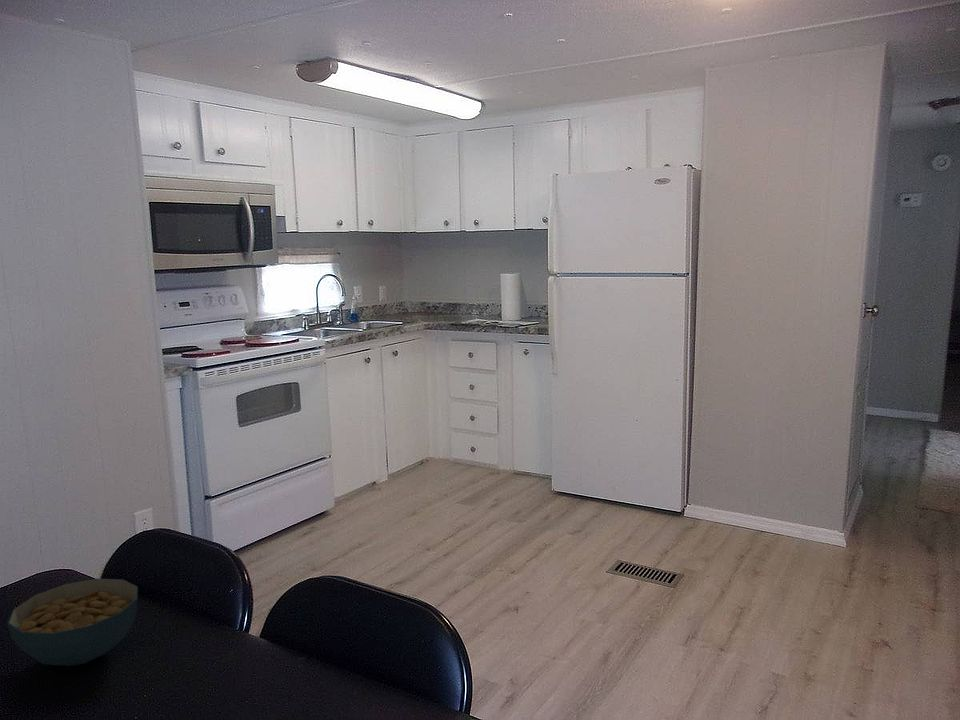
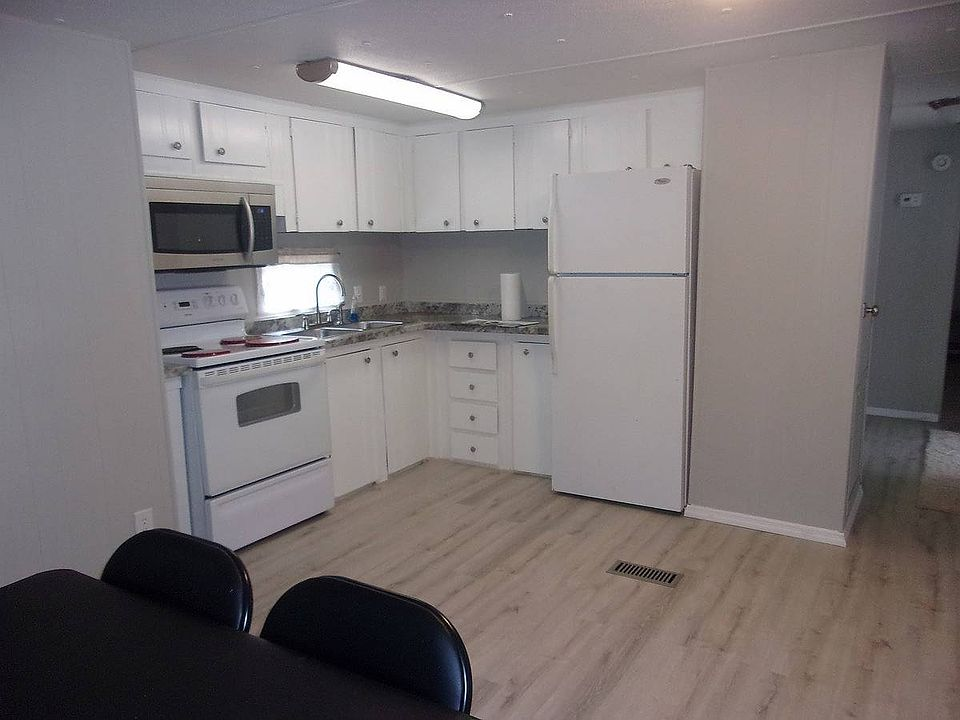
- cereal bowl (78, 630)
